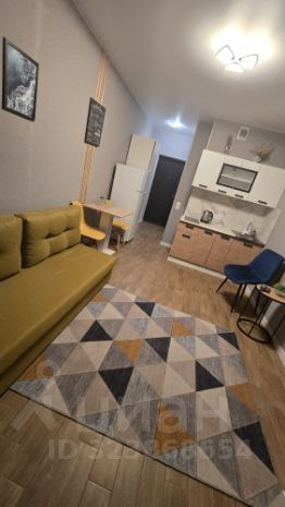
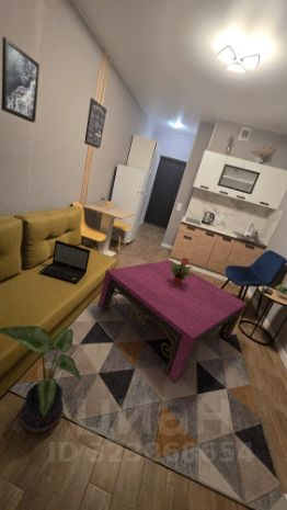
+ potted plant (181, 271)
+ laptop (66, 261)
+ coffee table (171, 305)
+ potted plant (50, 370)
